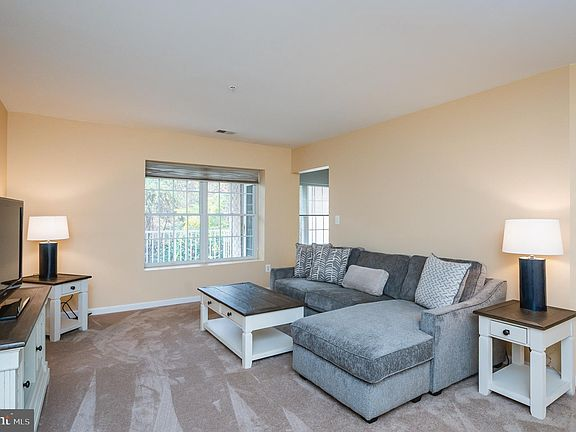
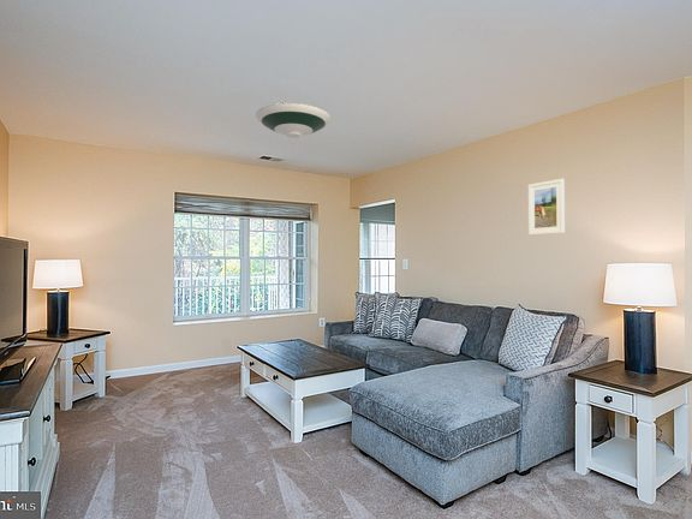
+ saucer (293, 126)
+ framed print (545, 208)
